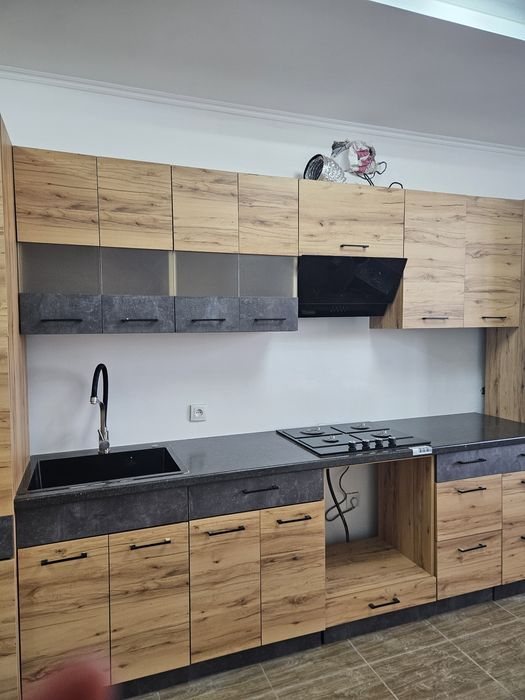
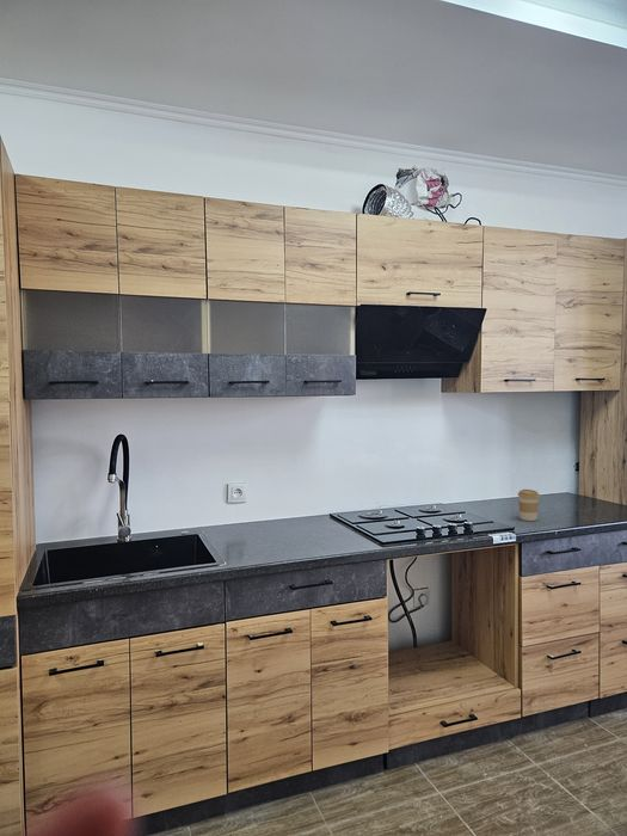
+ coffee cup (528, 504)
